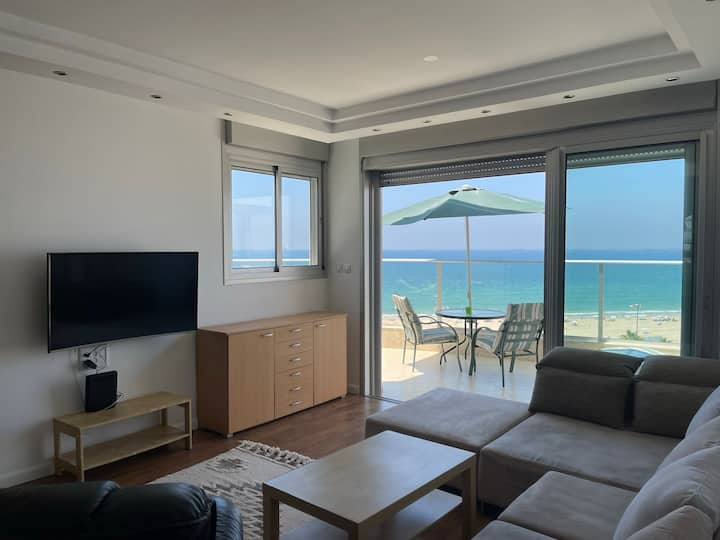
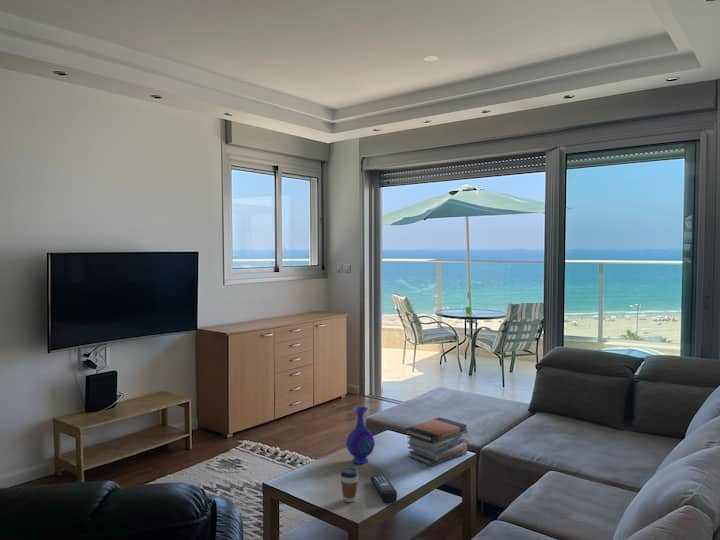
+ vase (360, 434)
+ coffee cup (349, 484)
+ book stack (436, 440)
+ remote control (383, 486)
